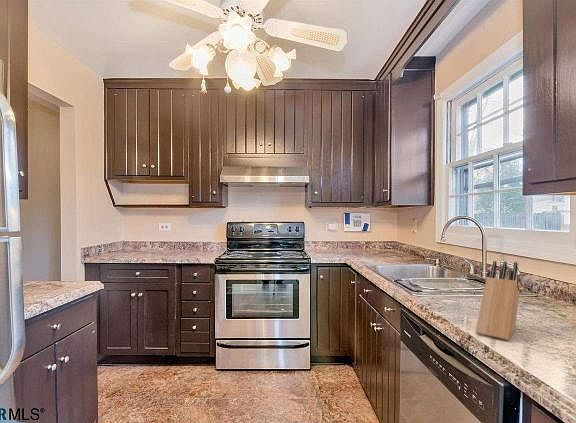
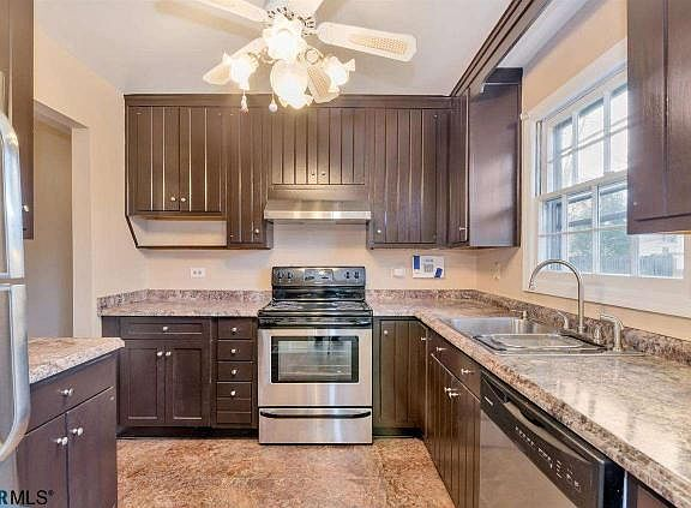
- knife block (499, 295)
